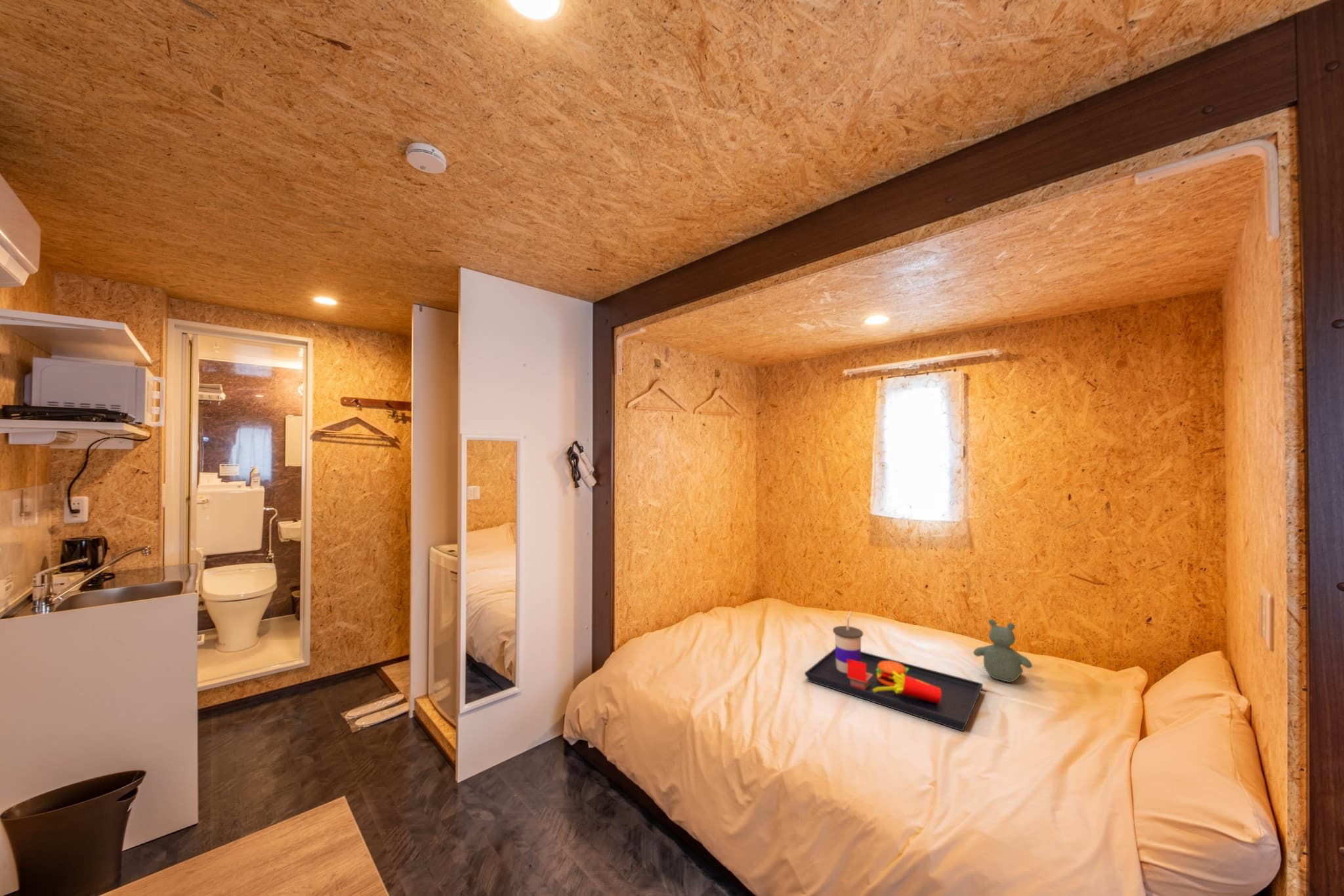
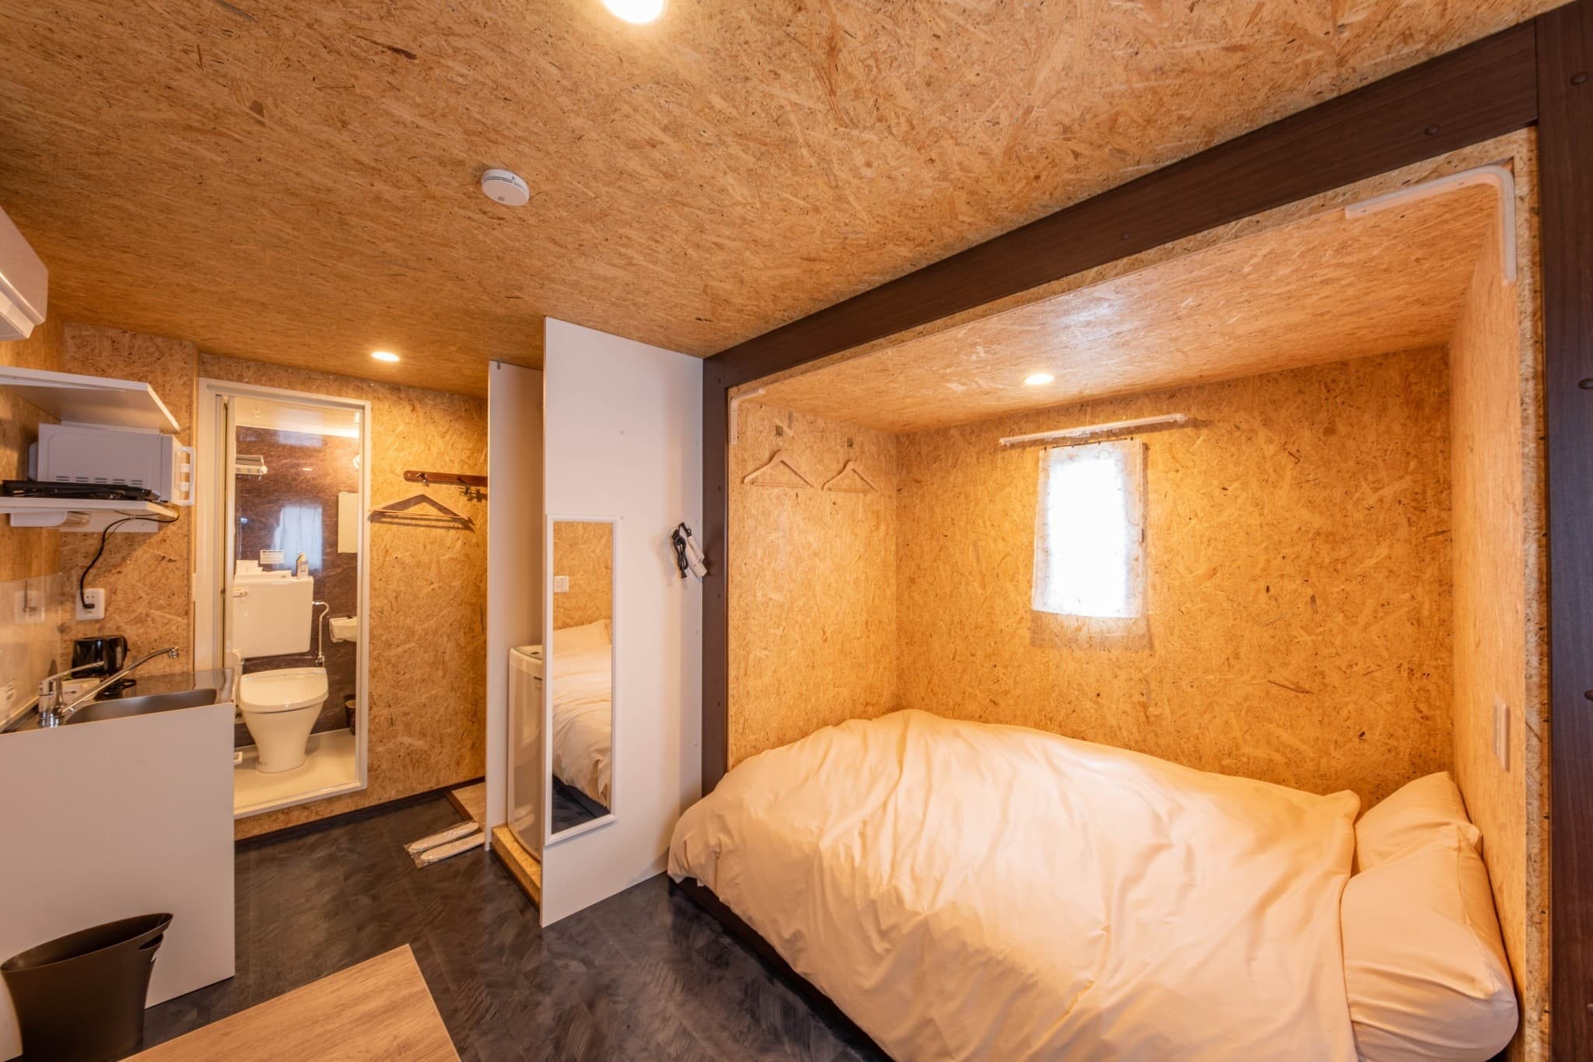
- food tray (889, 659)
- stuffed bear (1003, 647)
